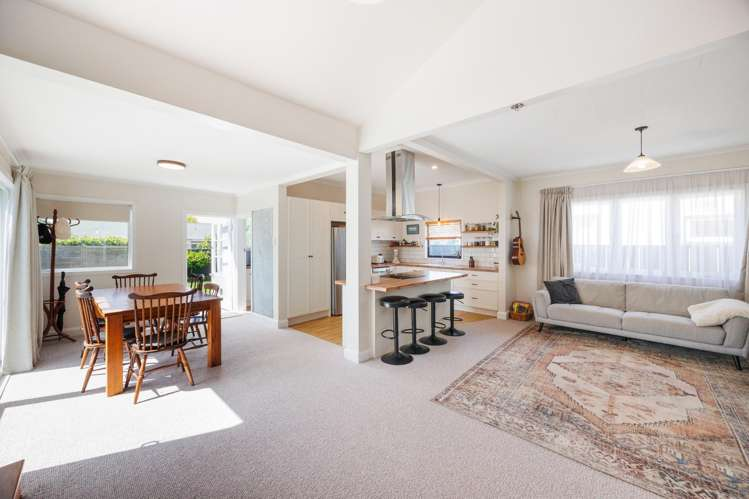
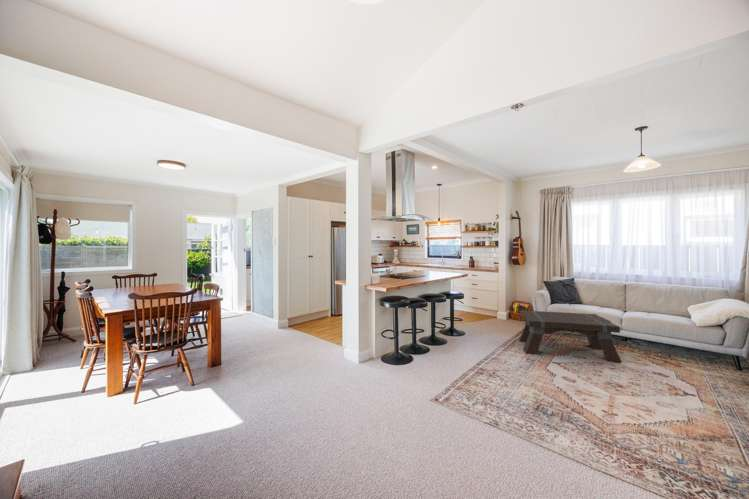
+ coffee table (561, 329)
